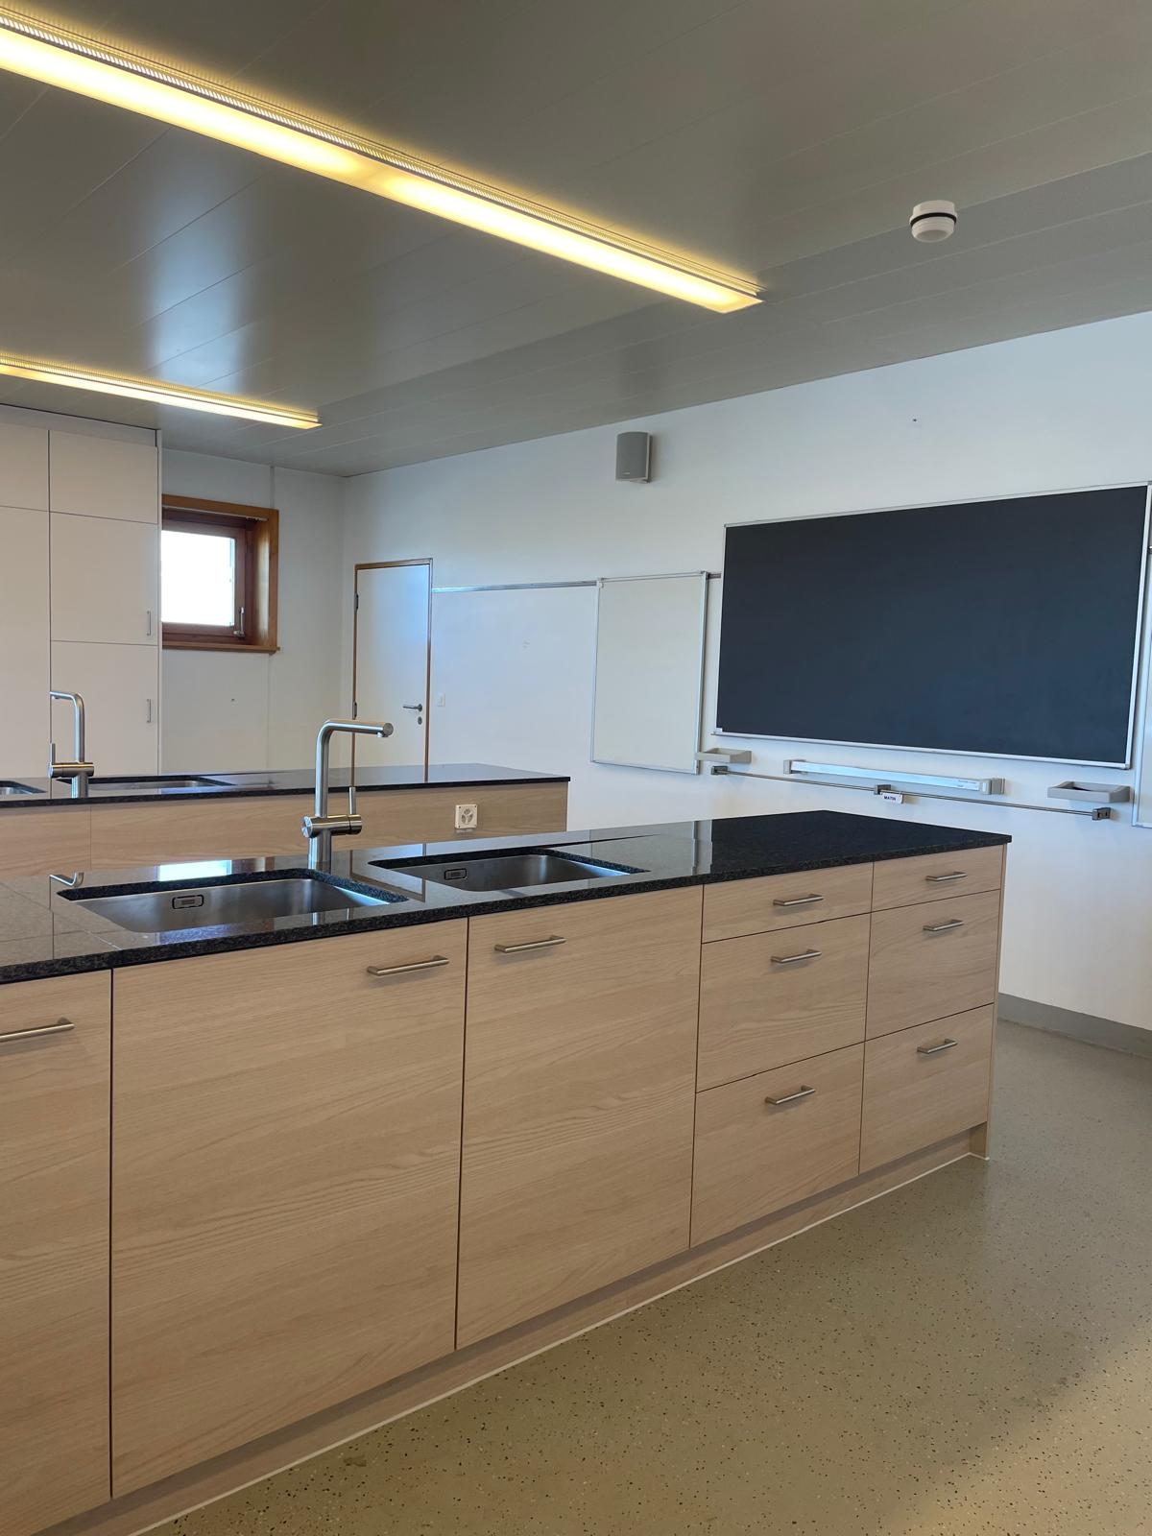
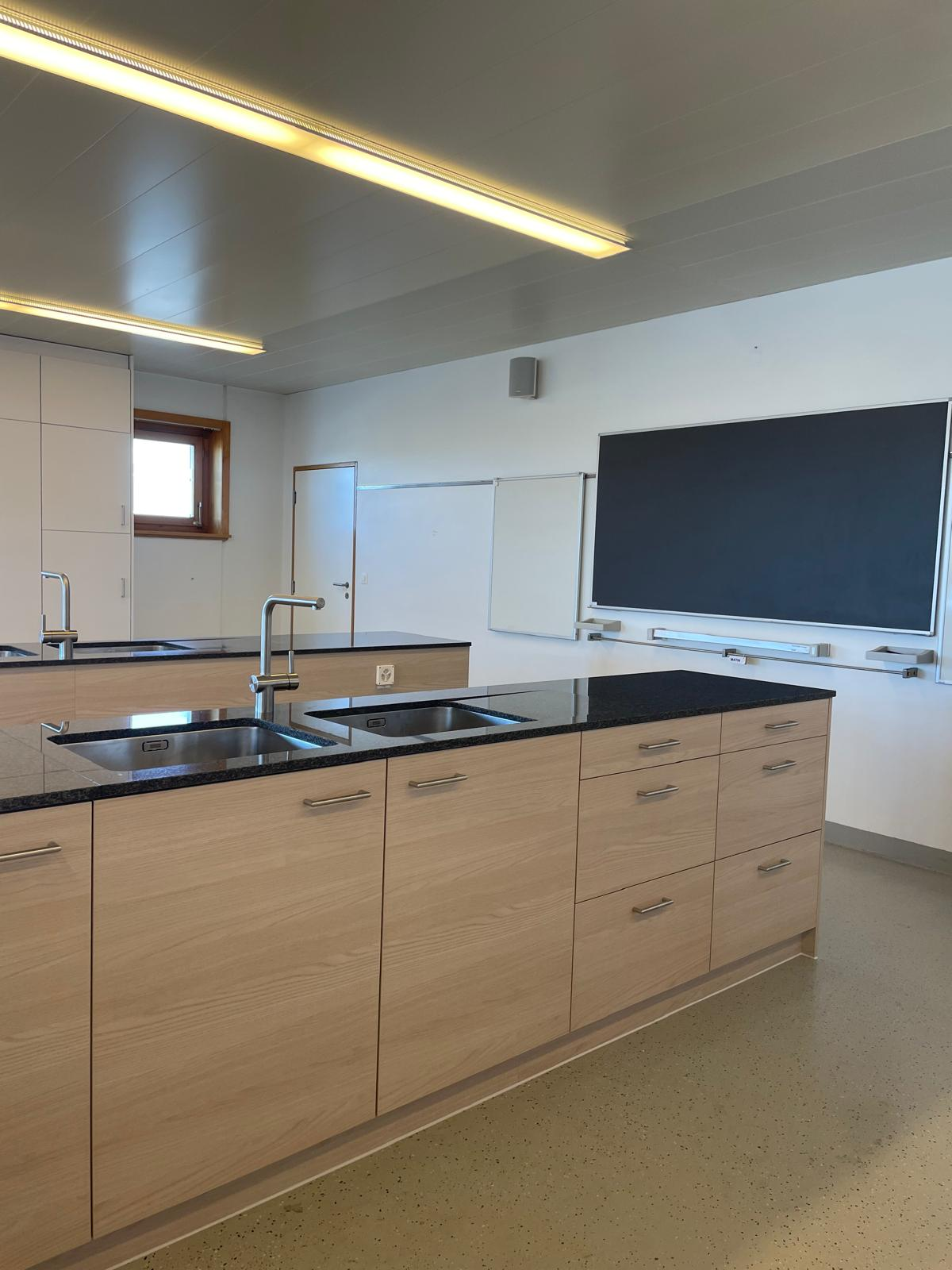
- smoke detector (933, 221)
